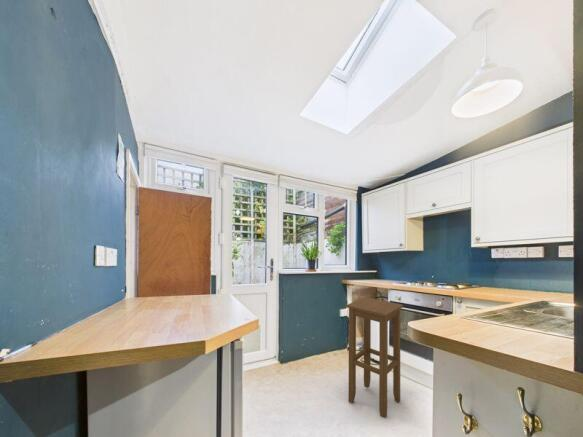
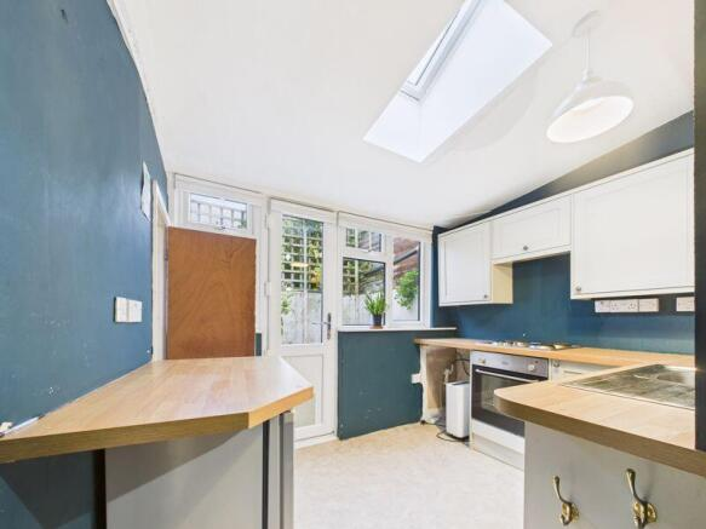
- stool (374, 352)
